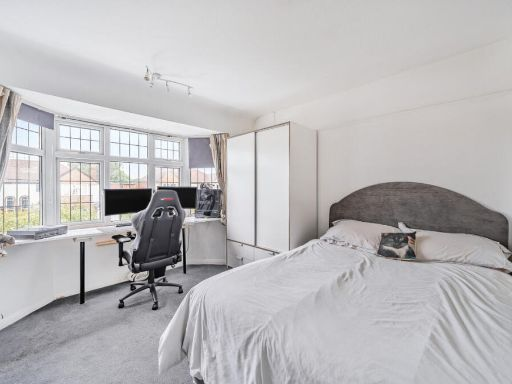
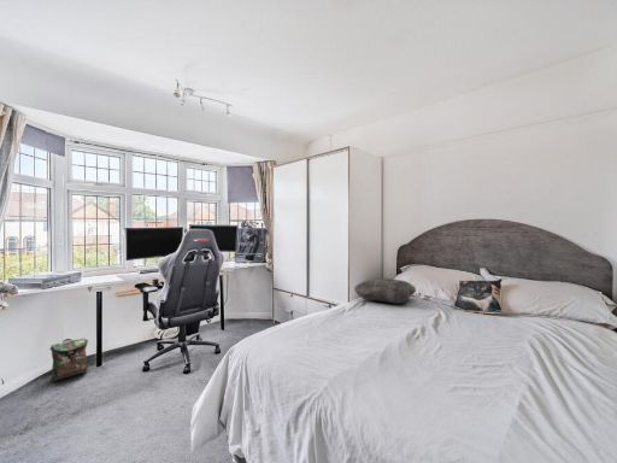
+ backpack (70, 354)
+ cushion (384, 289)
